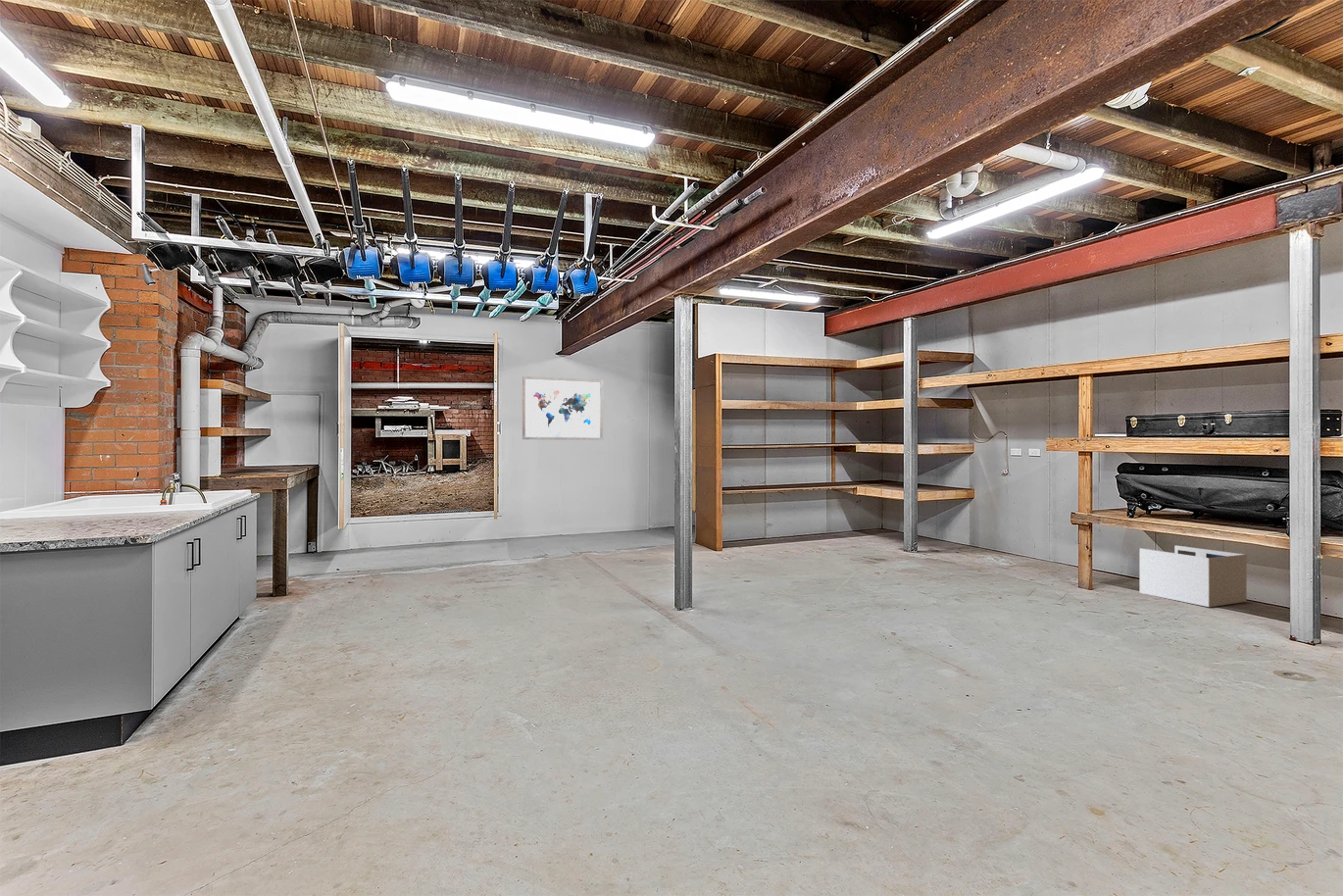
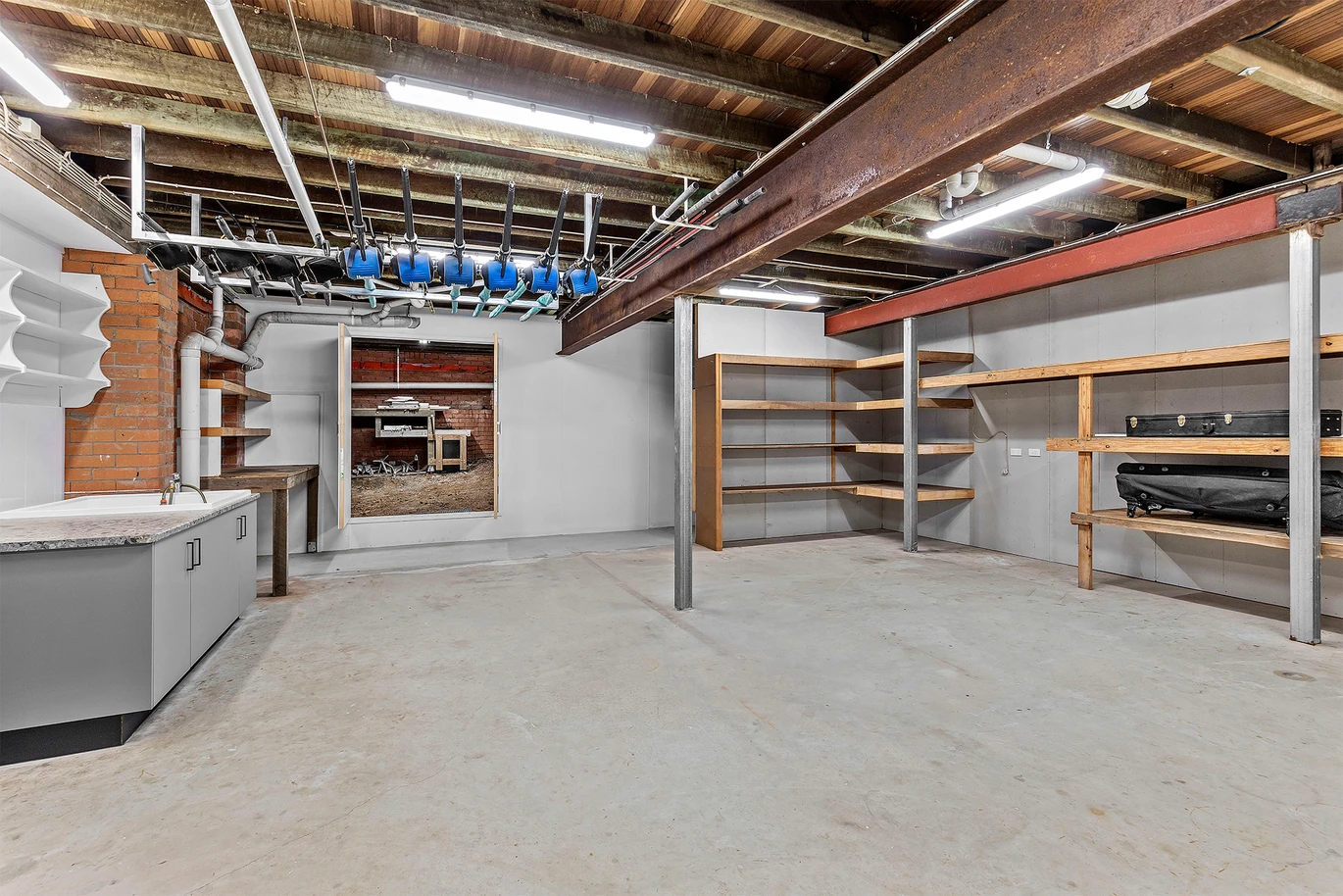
- architectural model (1191, 573)
- wall art (564, 409)
